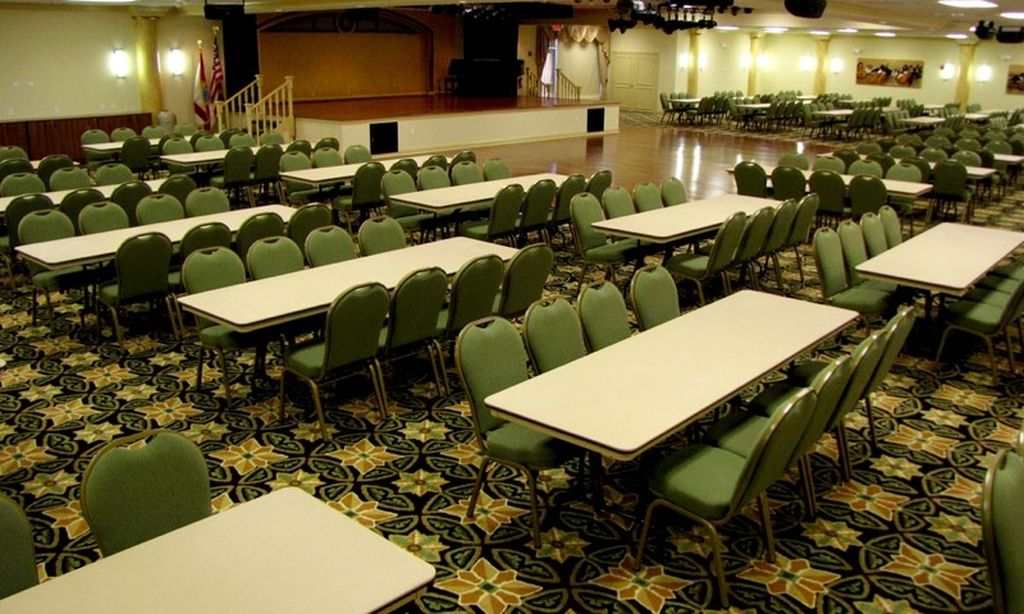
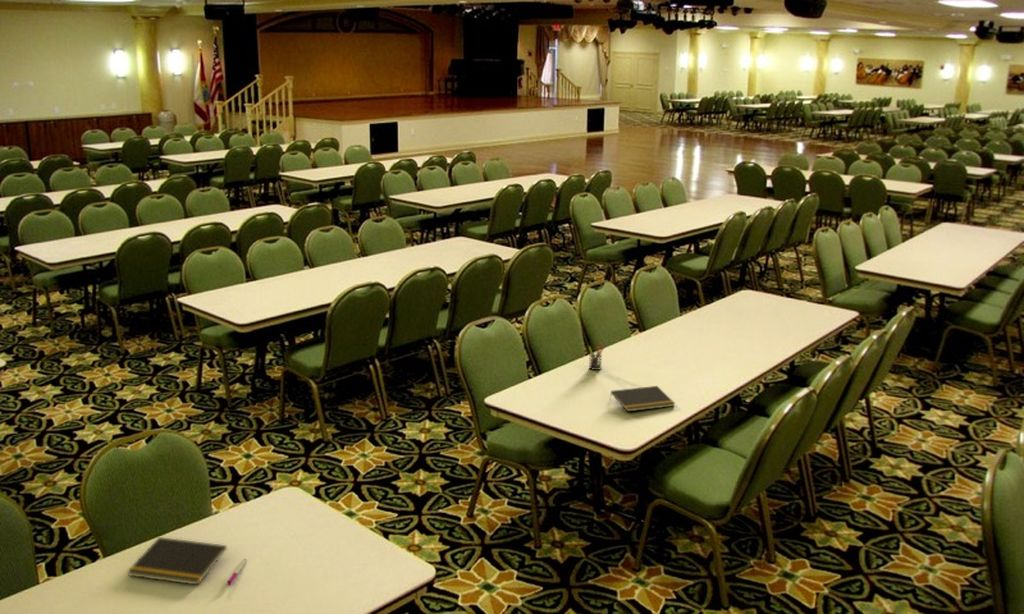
+ notepad (642, 398)
+ pen holder (594, 355)
+ pen (237, 571)
+ notepad (177, 560)
